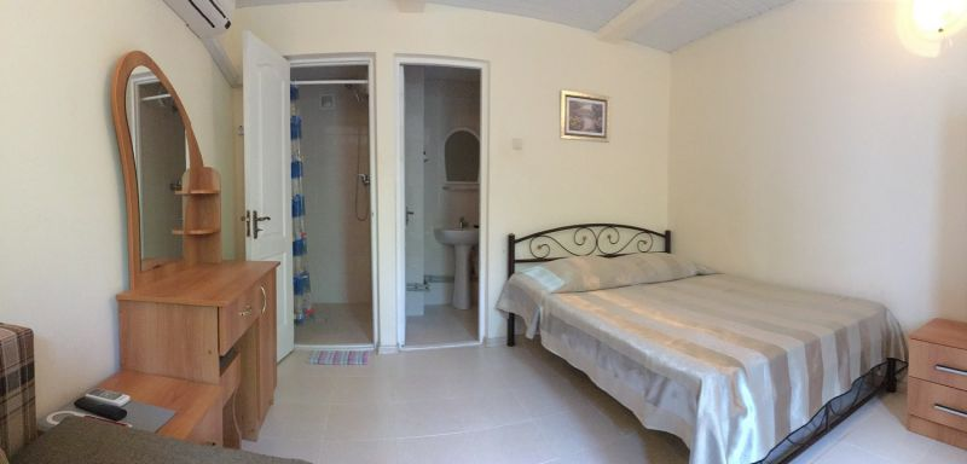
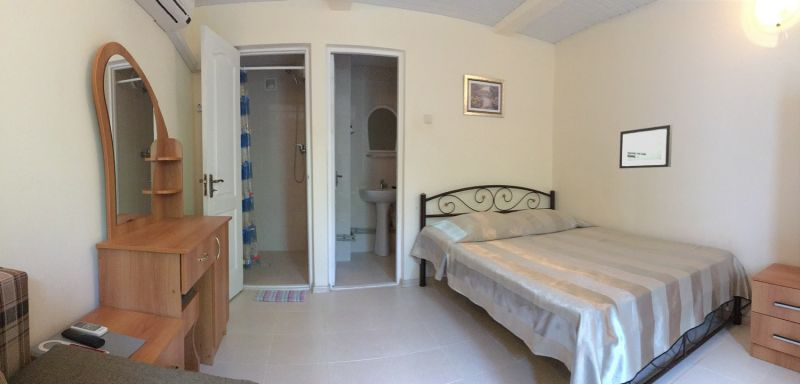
+ wall art (644, 148)
